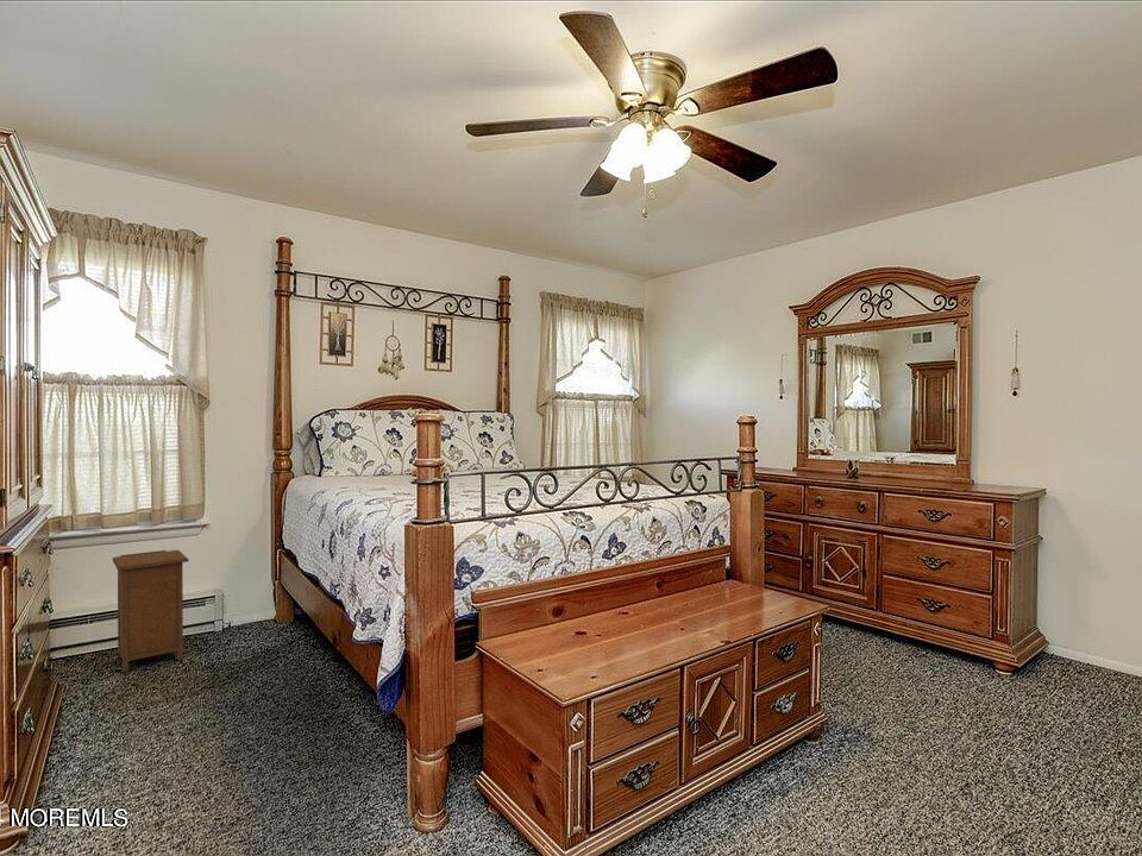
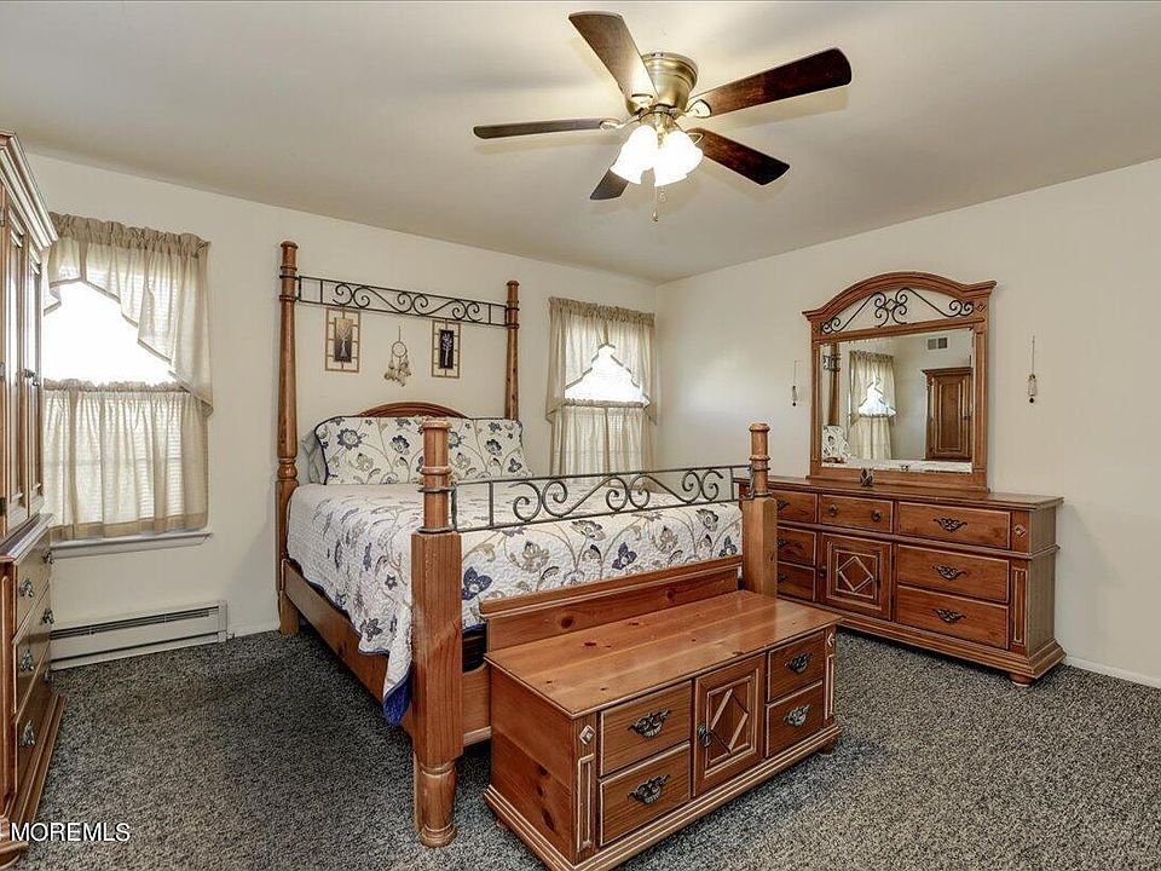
- nightstand (149, 604)
